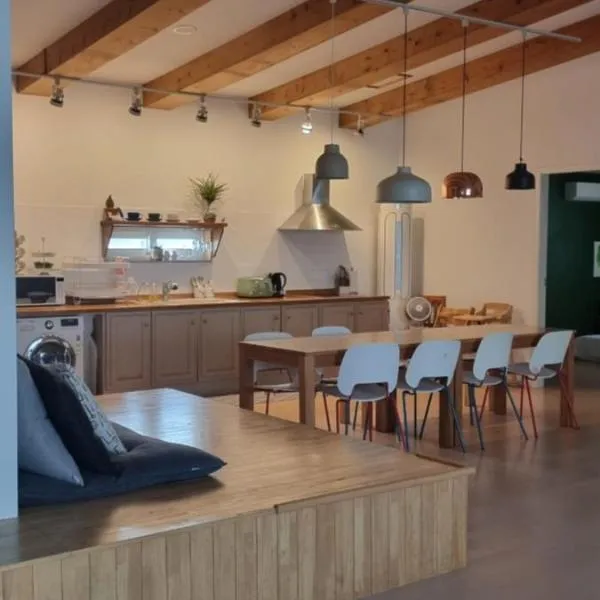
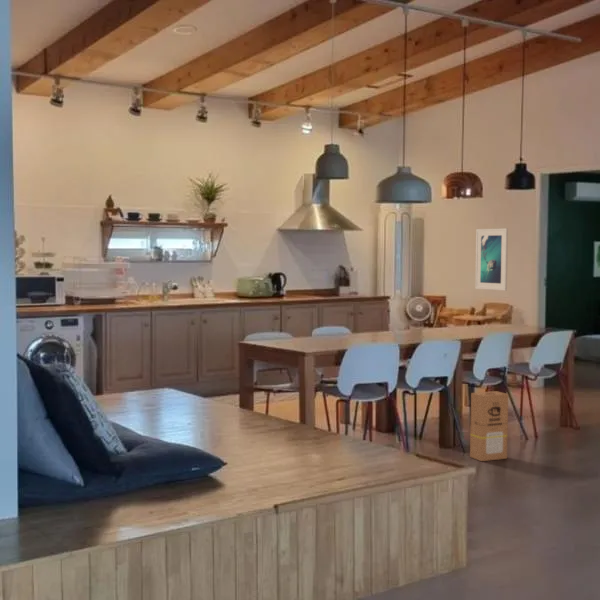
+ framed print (491, 259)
+ cardboard box (489, 425)
